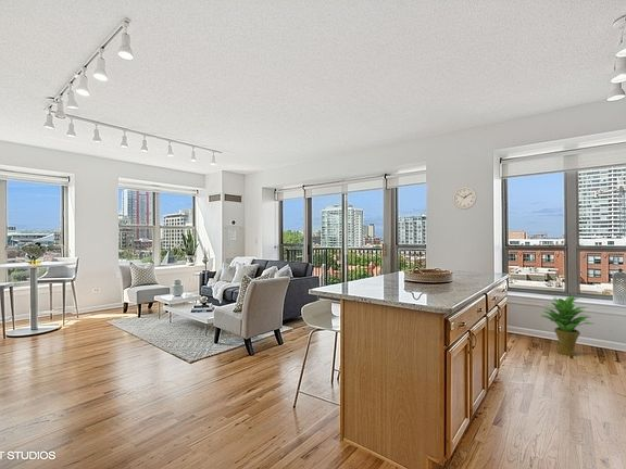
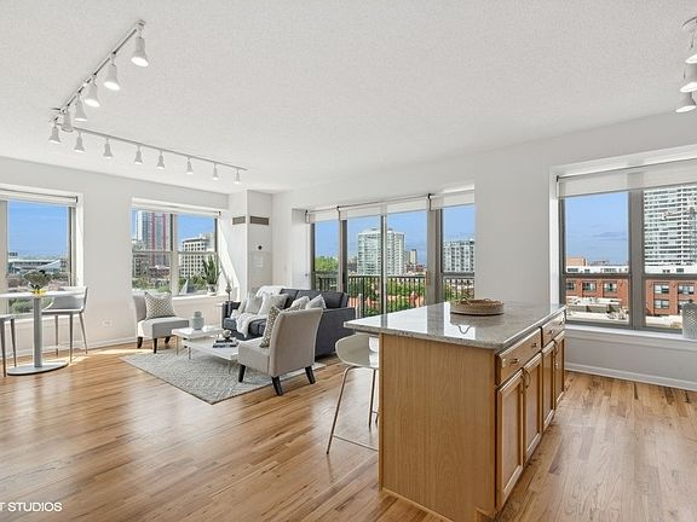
- wall clock (464, 198)
- potted plant (566, 324)
